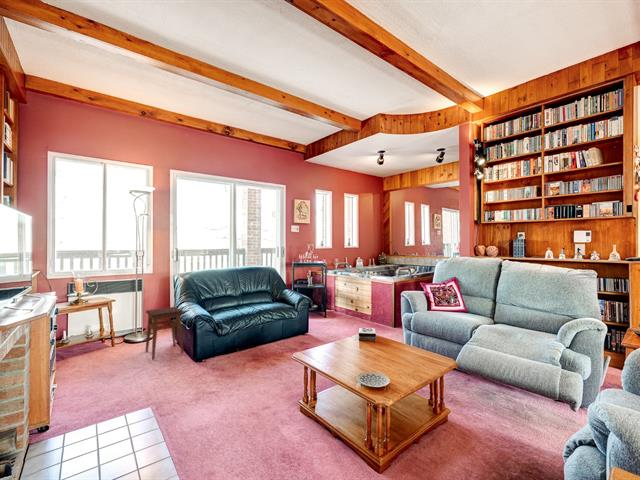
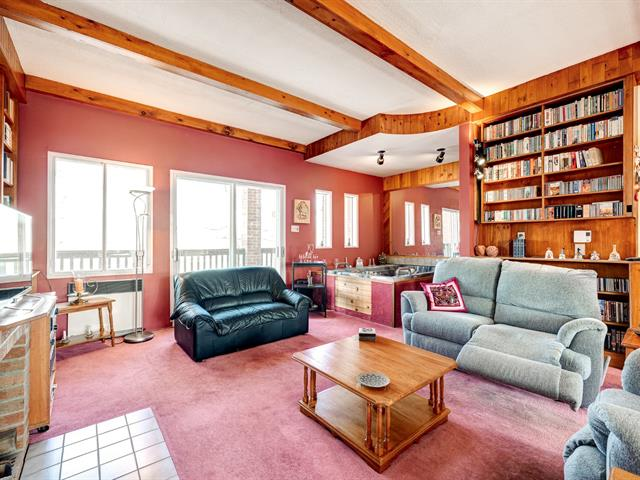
- stool (164, 328)
